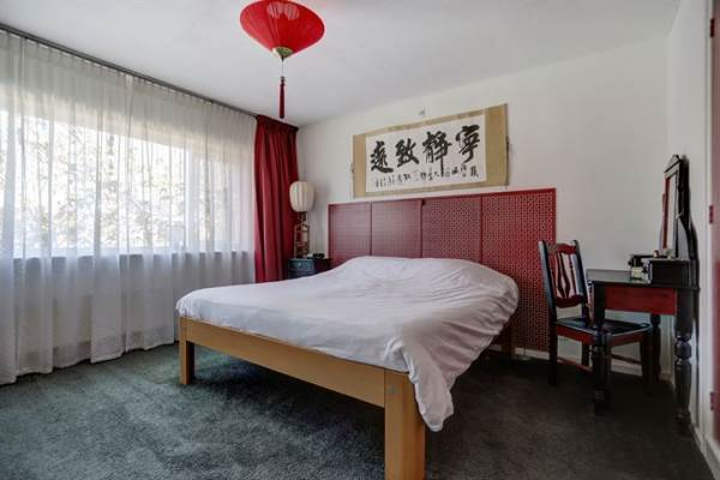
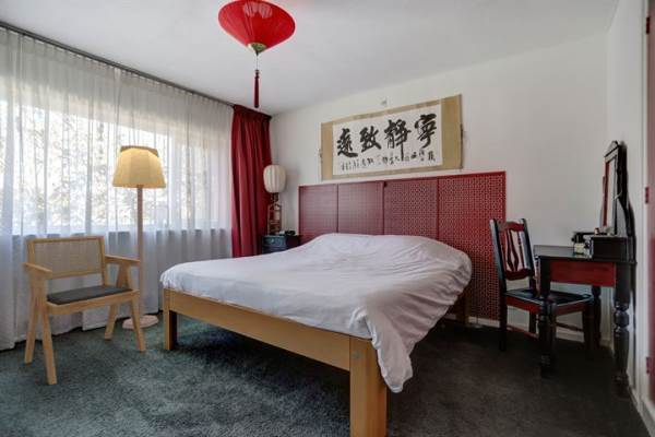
+ lamp (140, 236)
+ armchair (84, 297)
